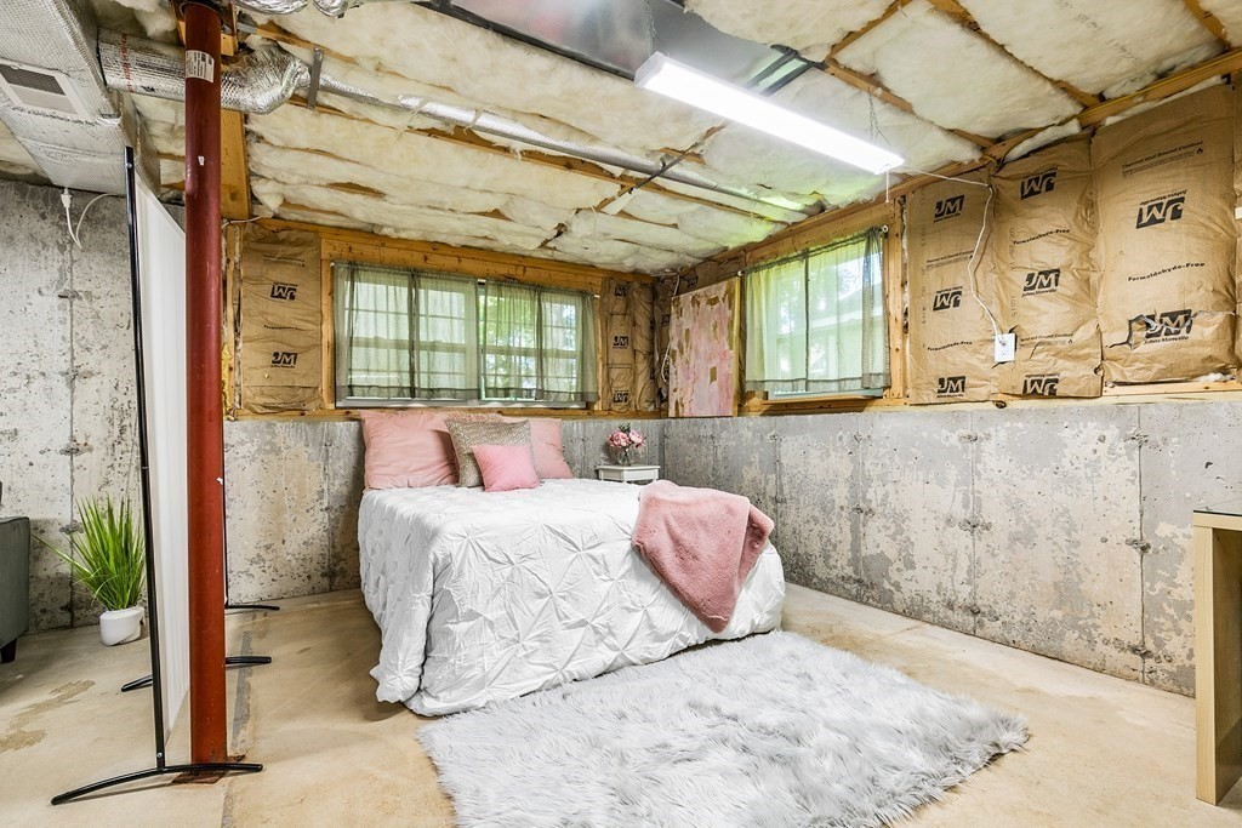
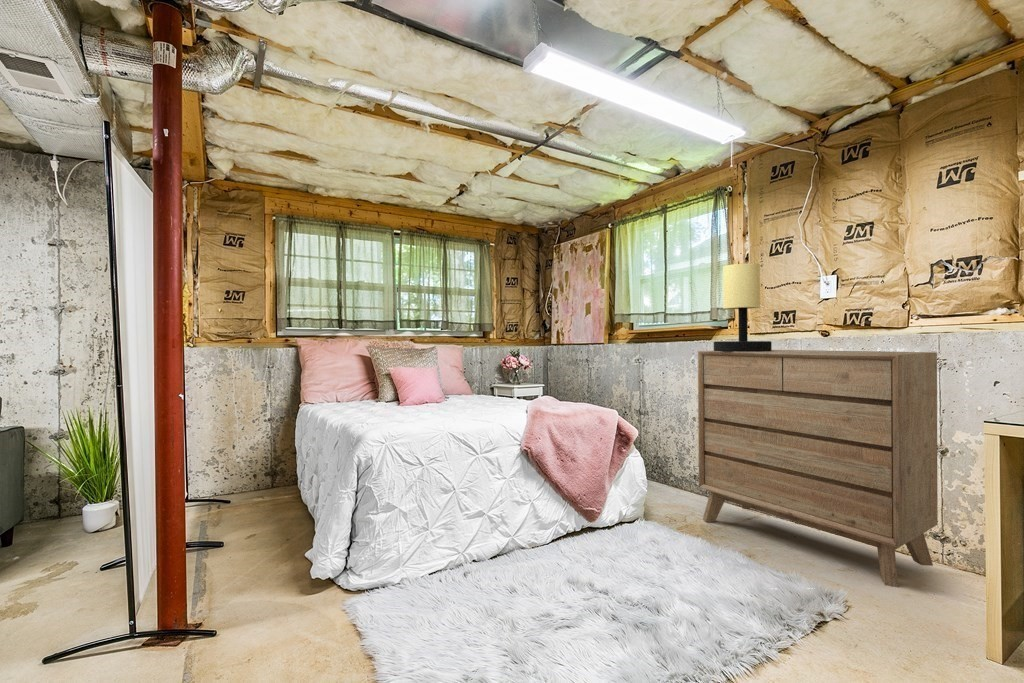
+ dresser (804, 445)
+ table lamp (741, 308)
